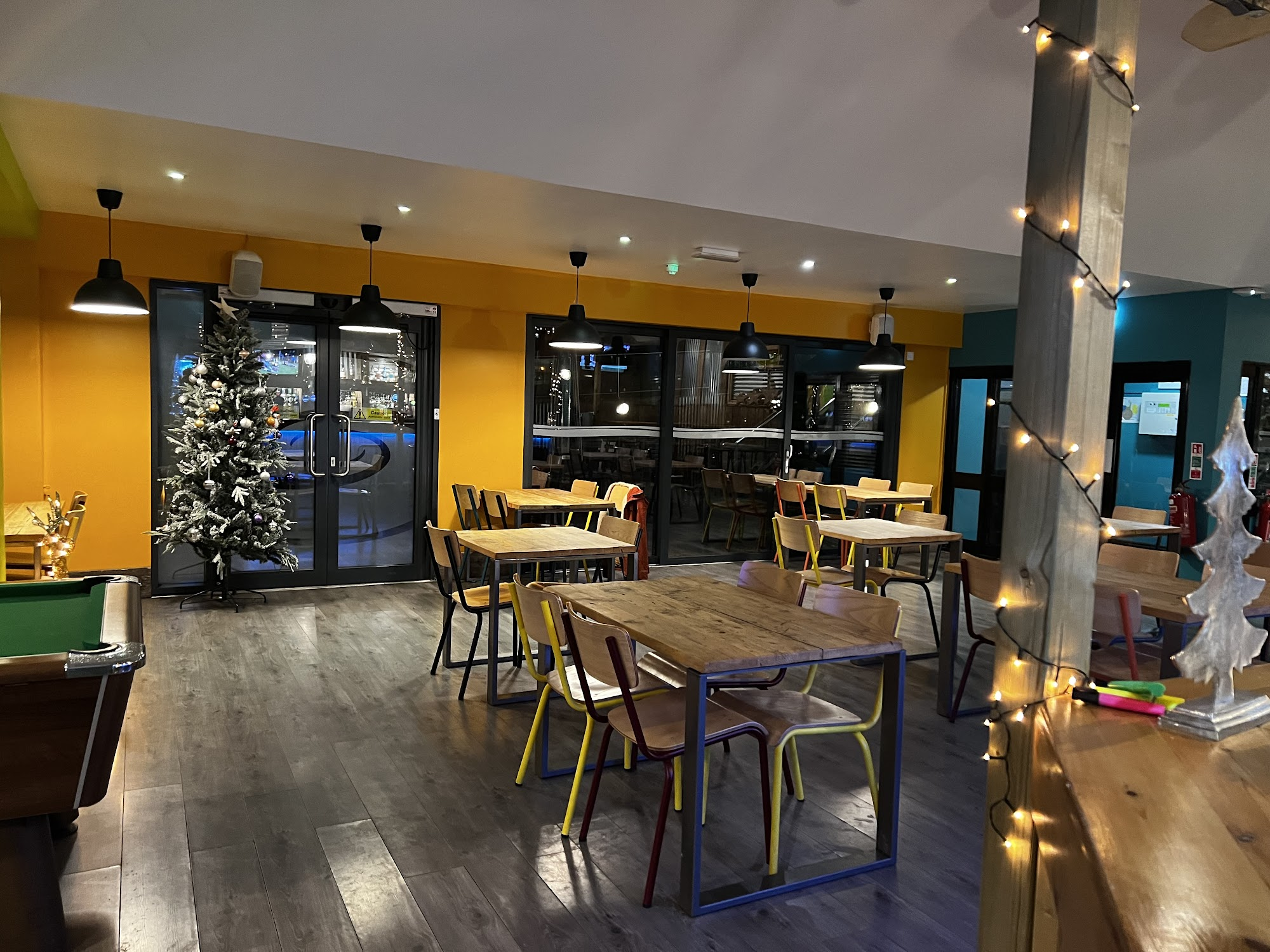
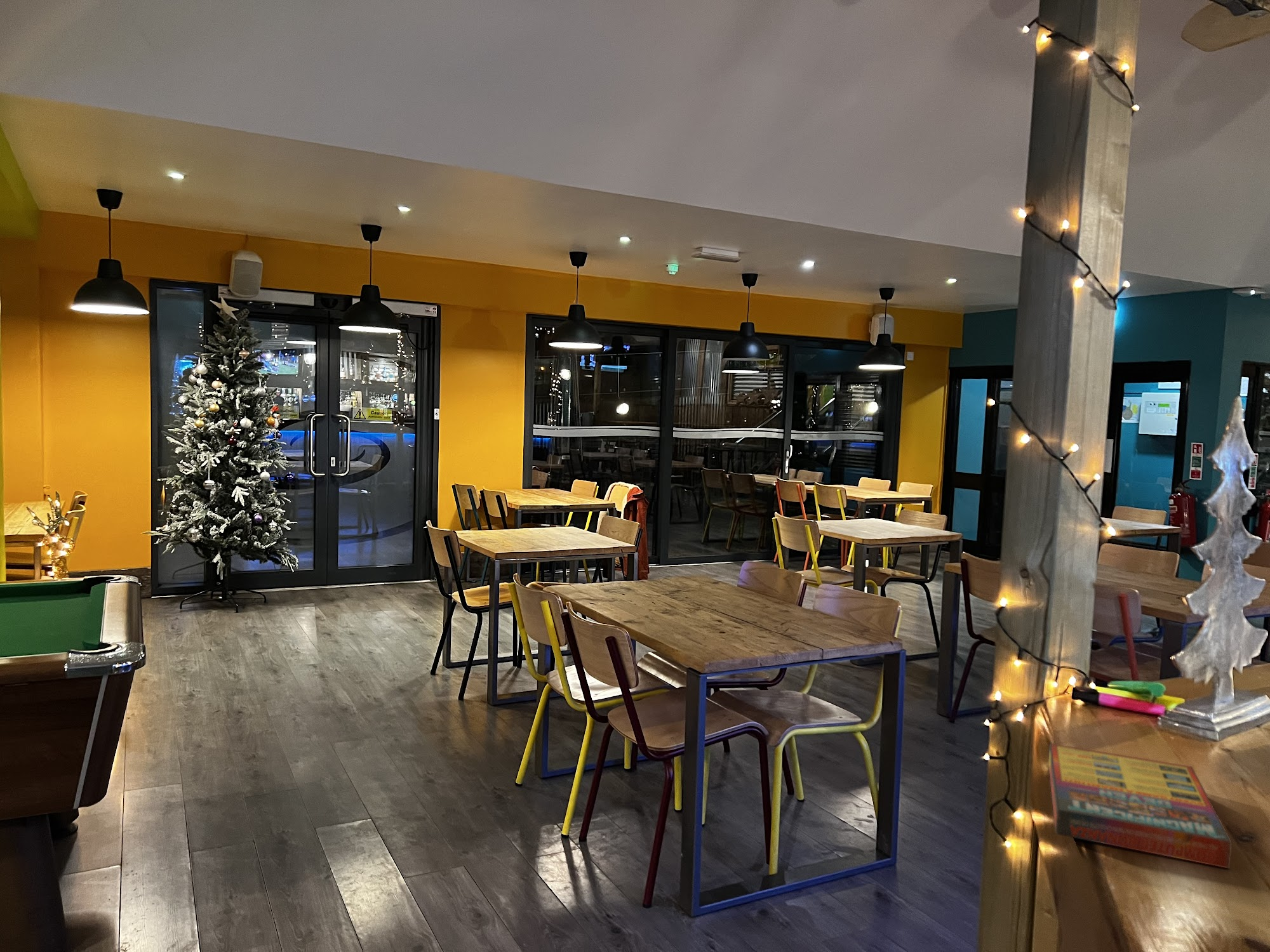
+ game compilation box (1128, 798)
